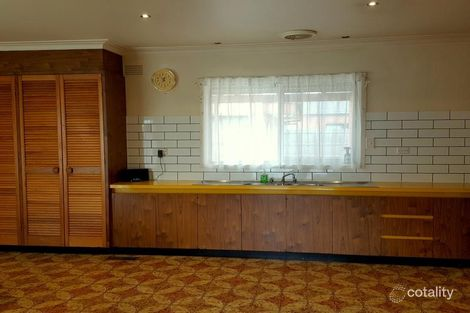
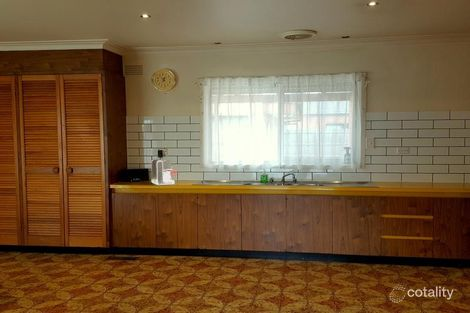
+ coffee maker (162, 171)
